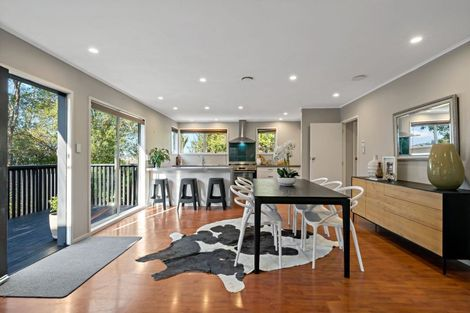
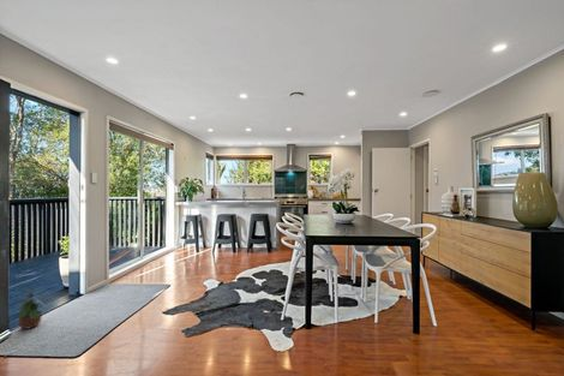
+ potted plant (31, 305)
